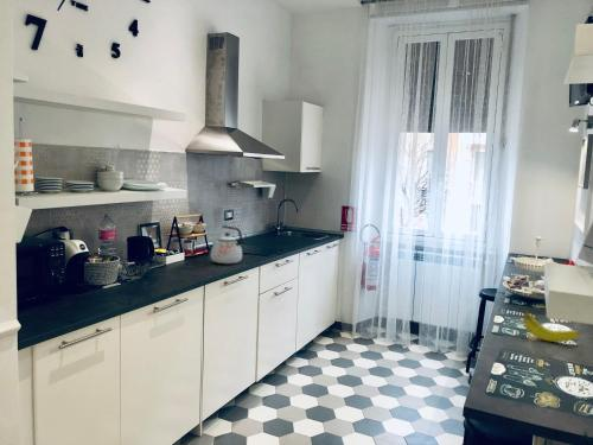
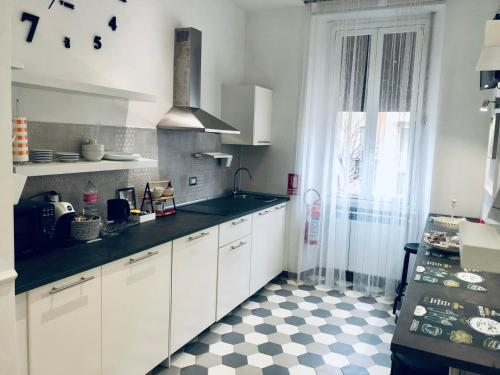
- fruit (548, 329)
- kettle (227, 243)
